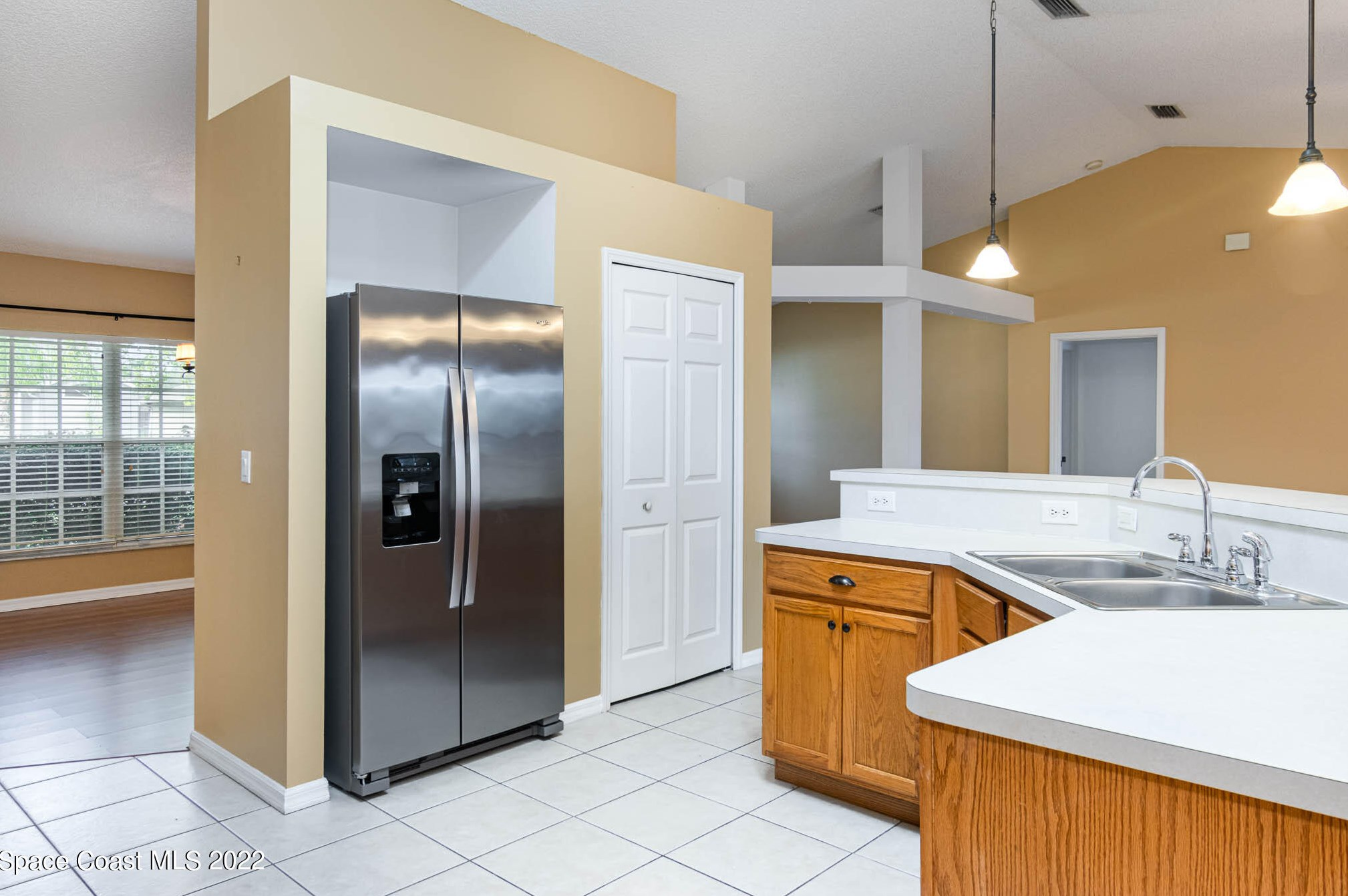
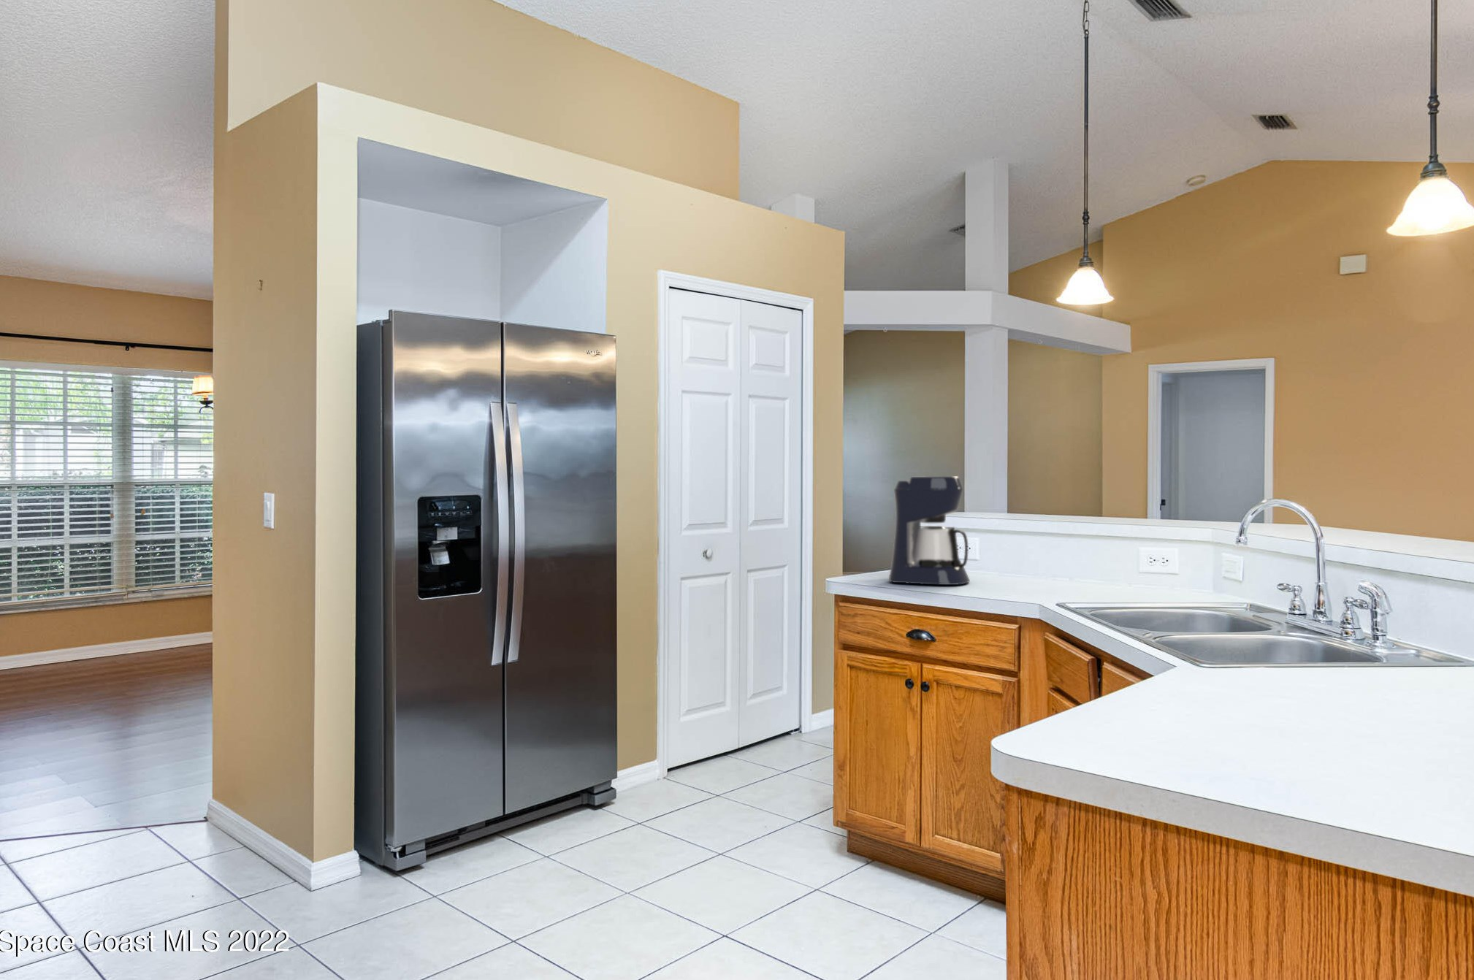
+ coffee maker (927, 528)
